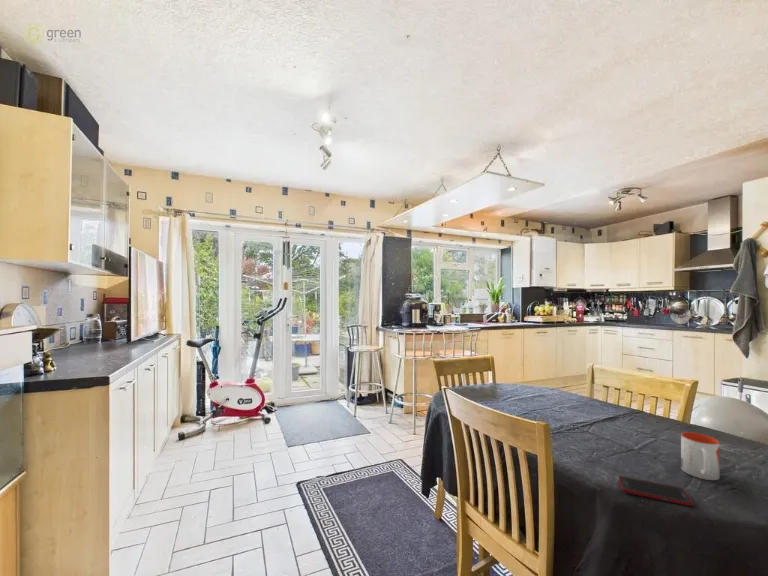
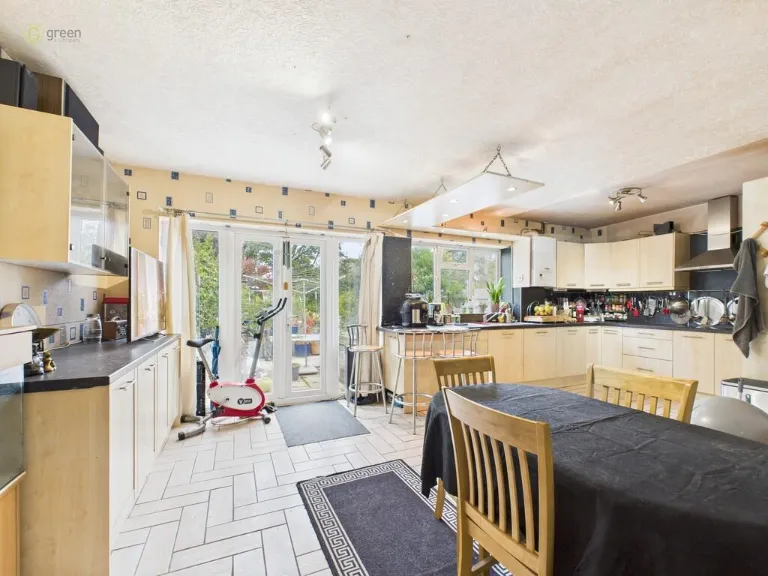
- mug (701, 457)
- cell phone (653, 490)
